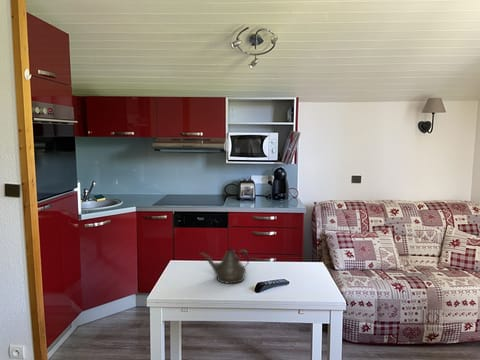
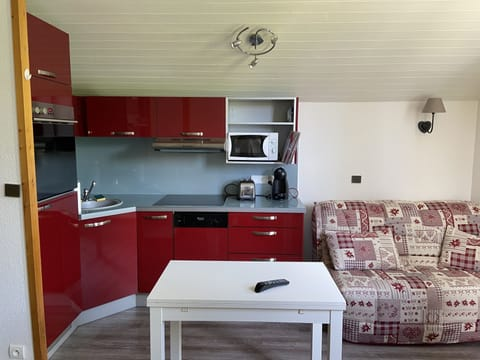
- teapot (224, 264)
